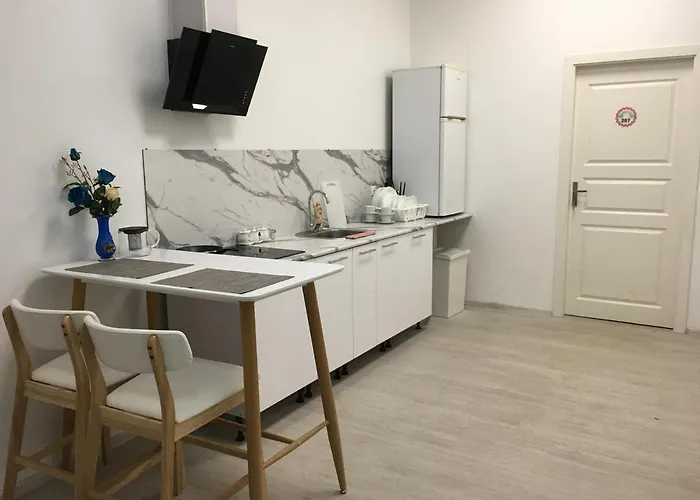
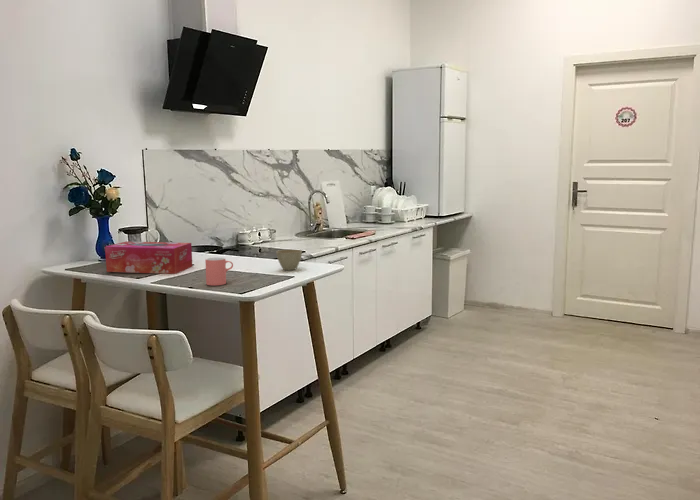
+ flower pot (289, 260)
+ cup (220, 270)
+ tissue box (149, 257)
